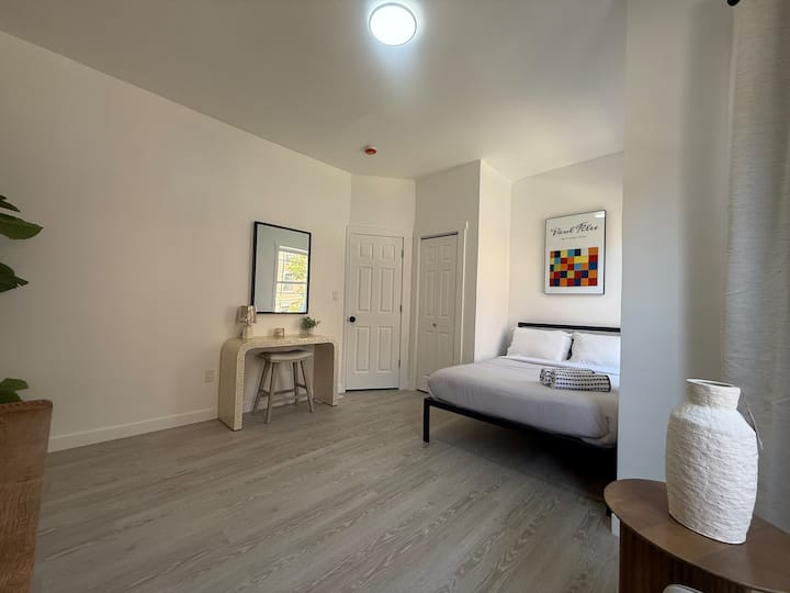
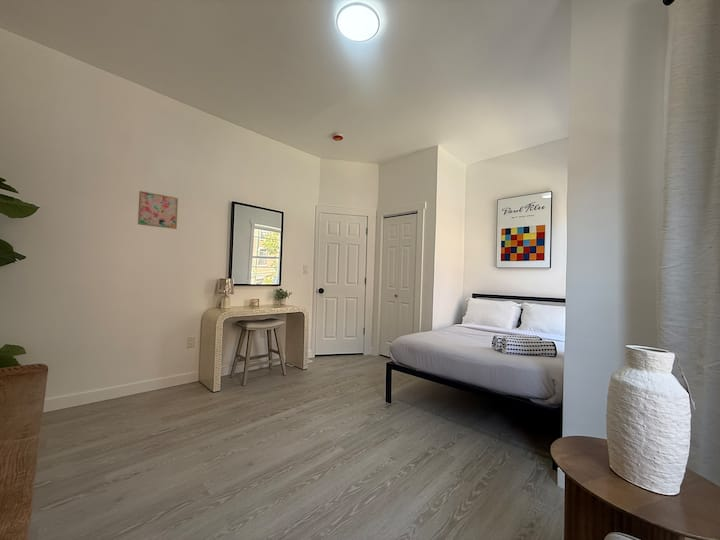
+ wall art (158, 210)
